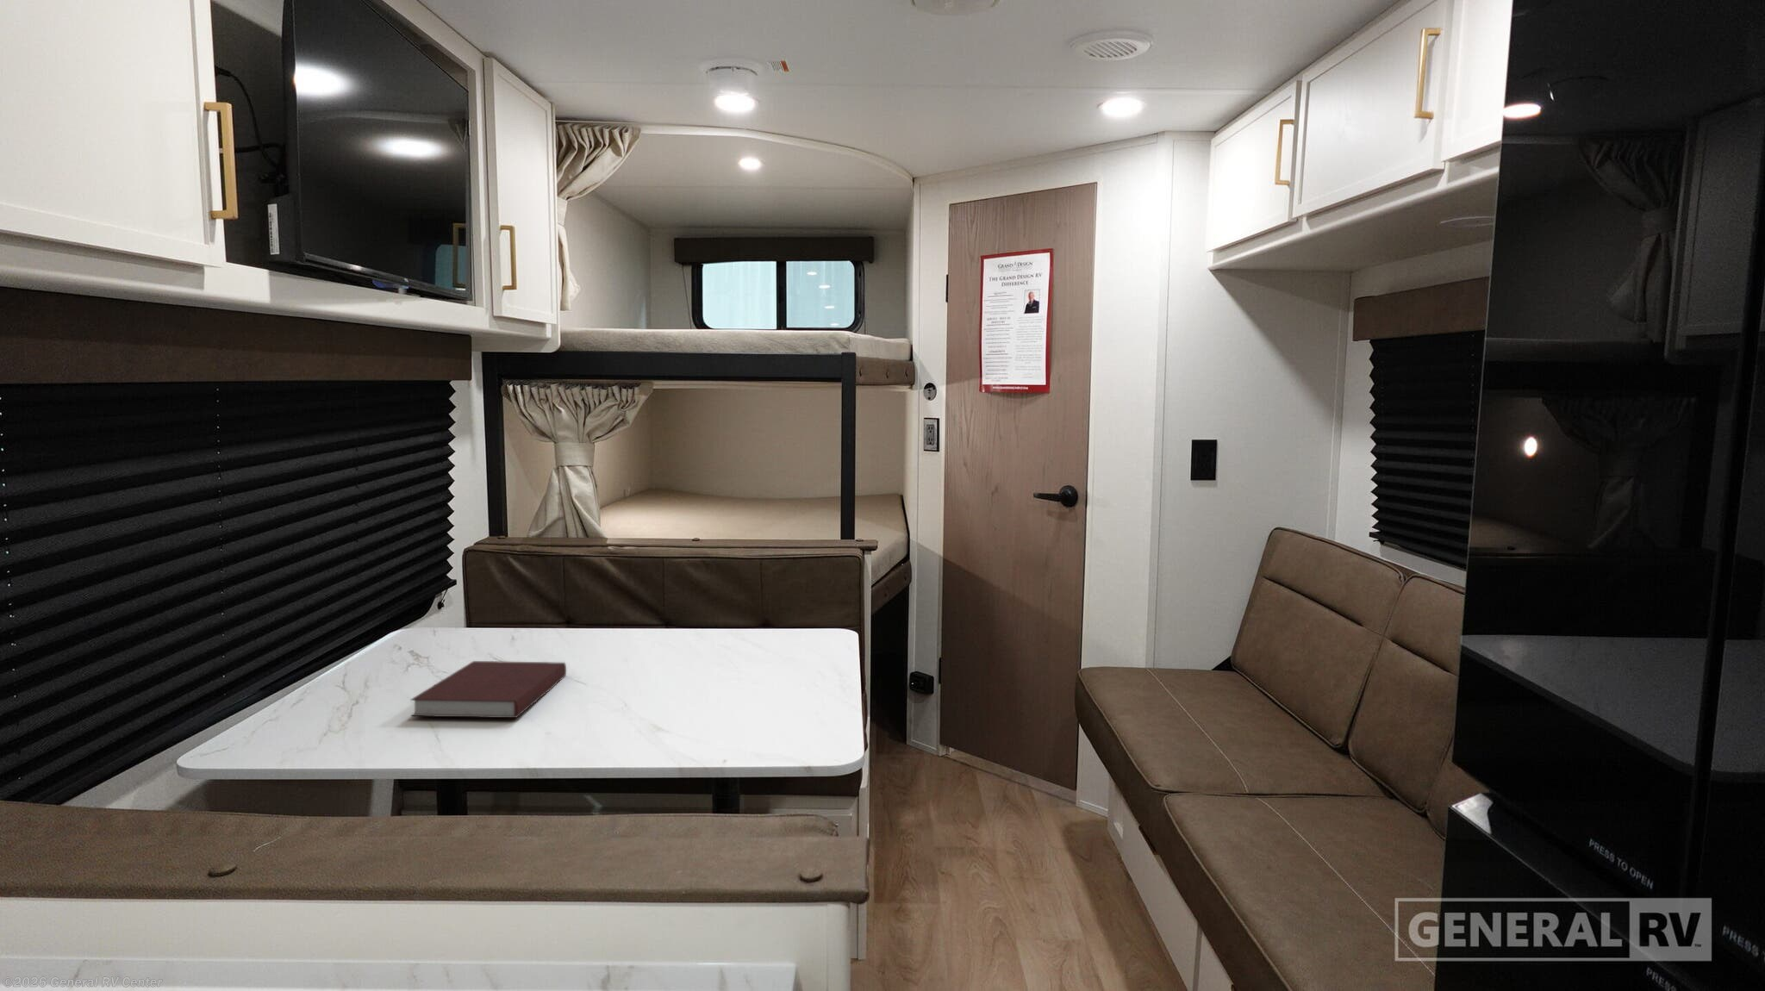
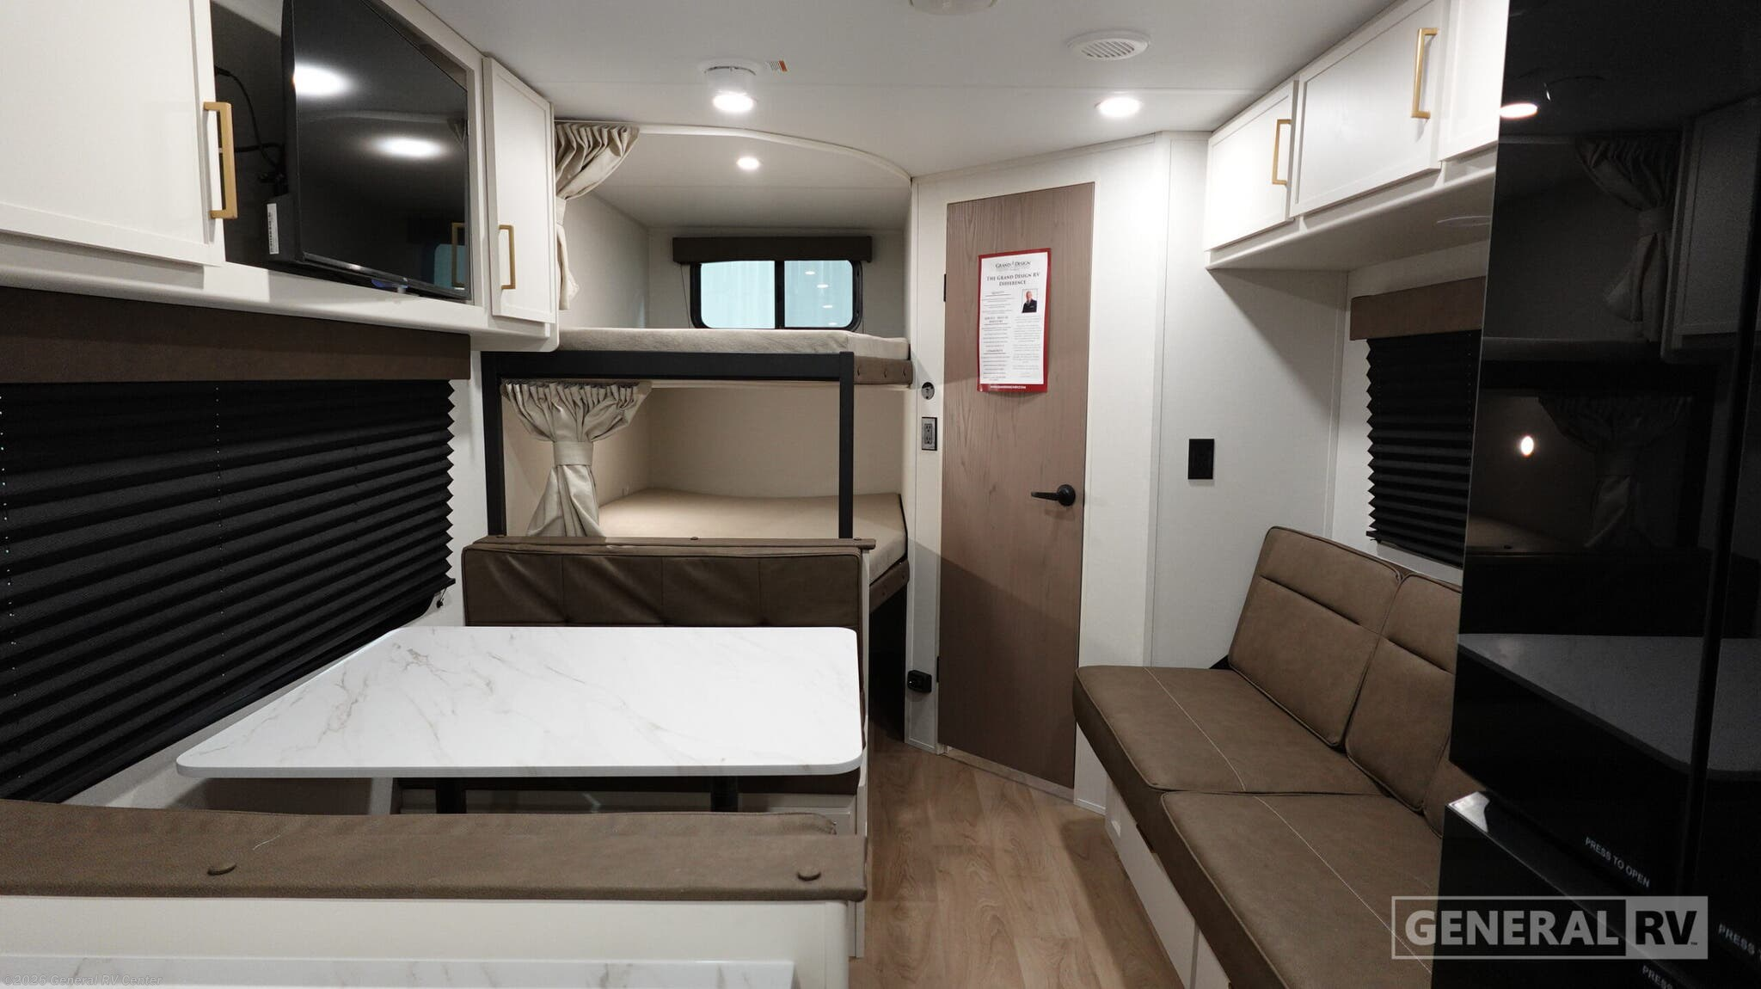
- notebook (493, 687)
